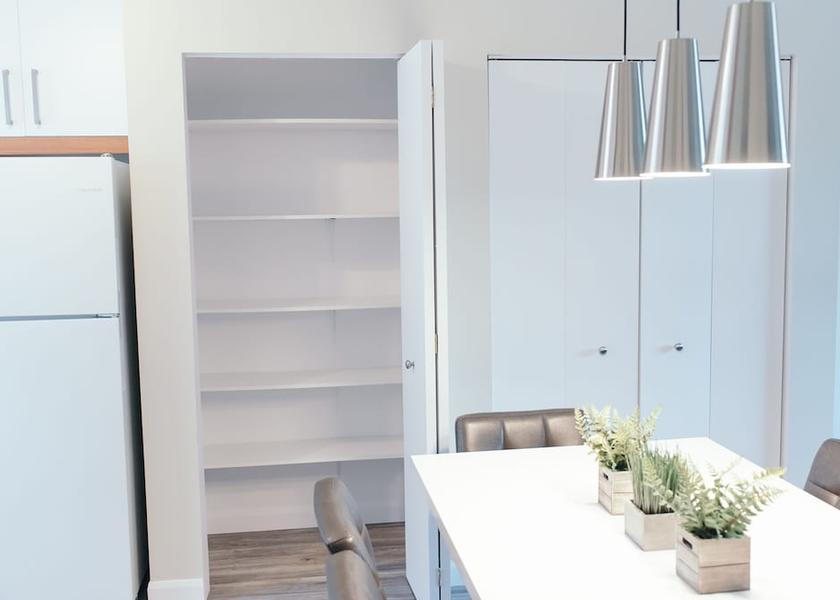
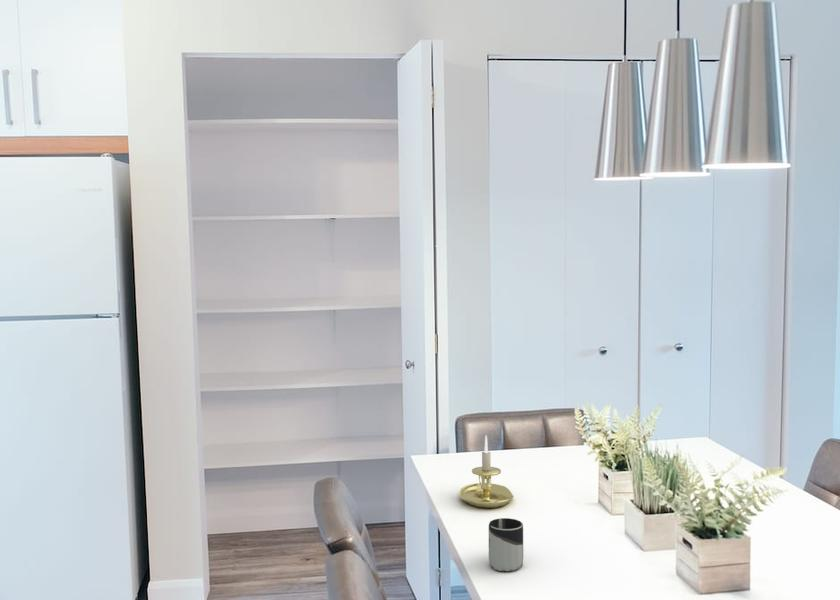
+ candle holder (485, 466)
+ cup (505, 542)
